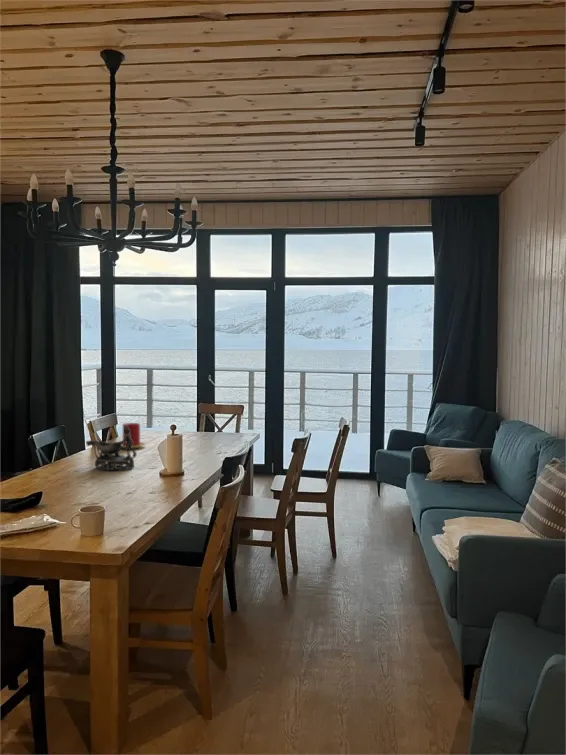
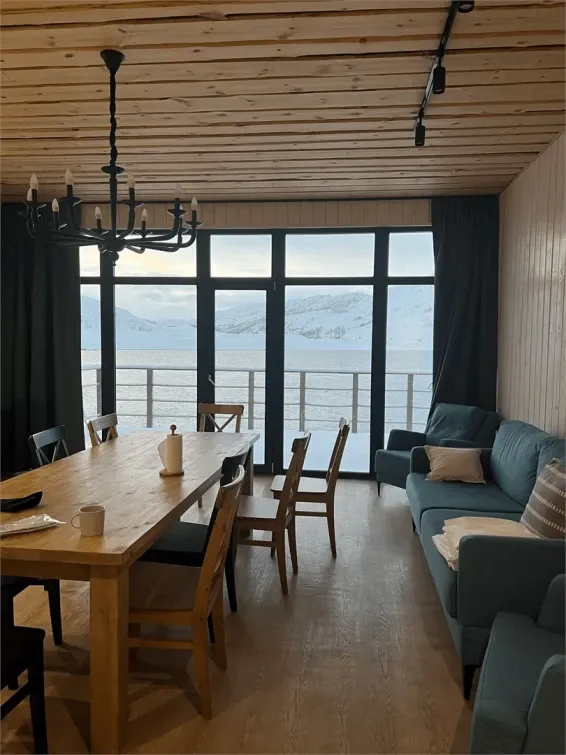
- candle (131, 435)
- decorative bowl (110, 446)
